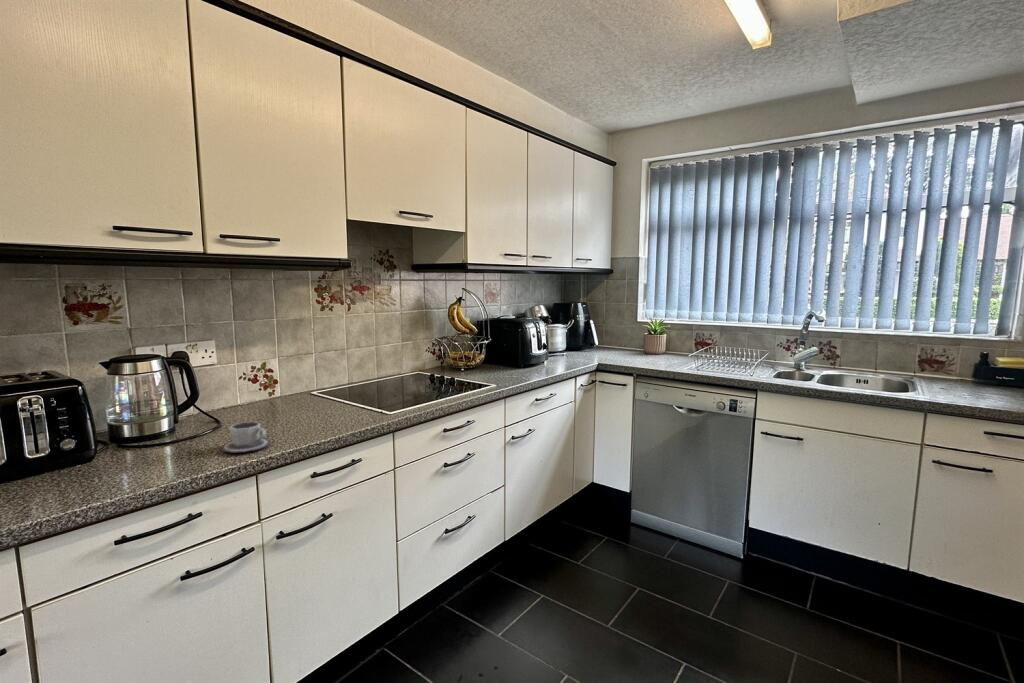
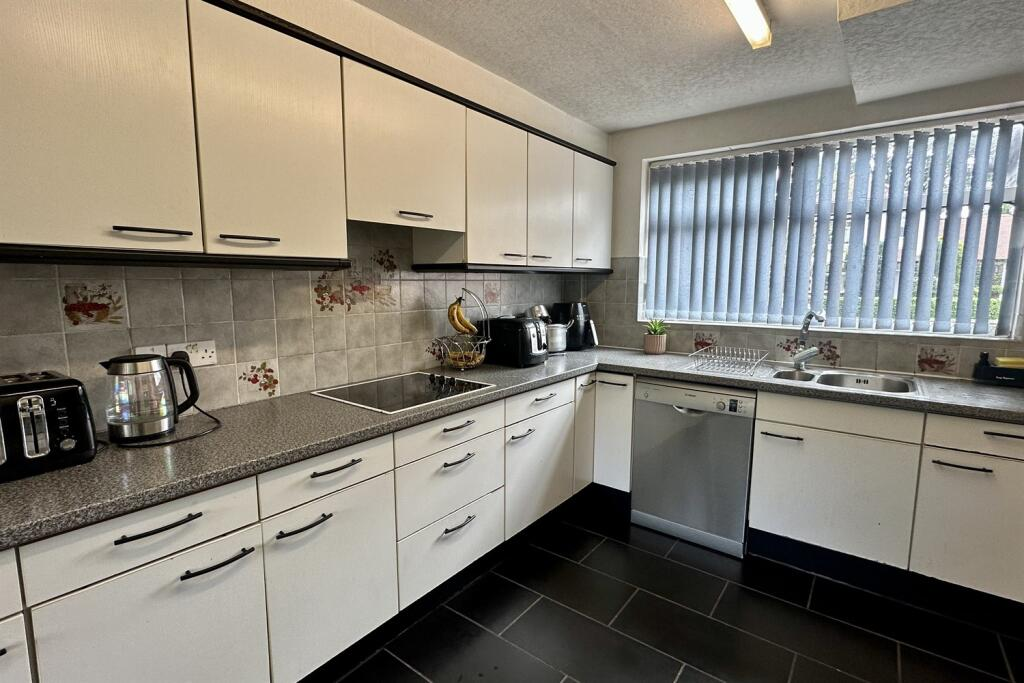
- cup (245, 436)
